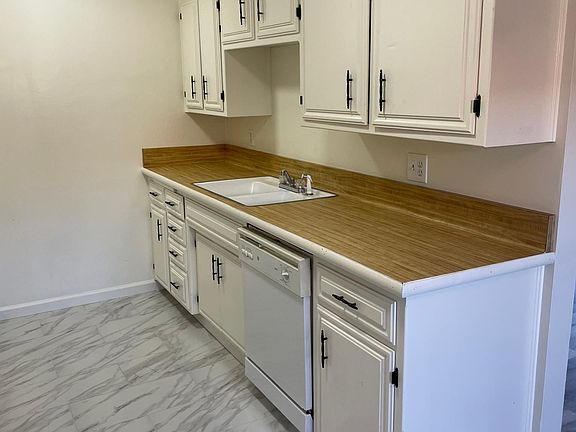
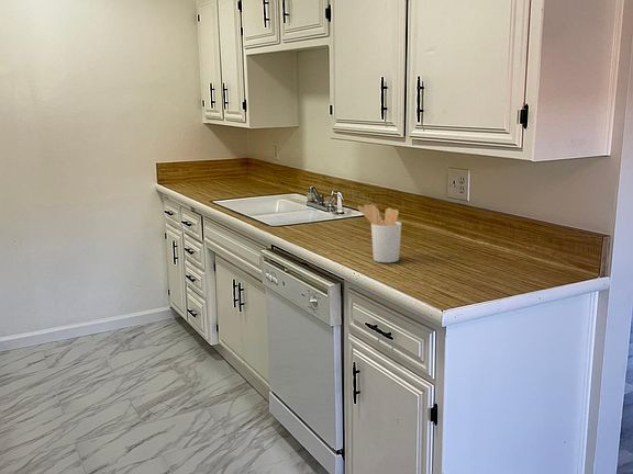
+ utensil holder (379, 232)
